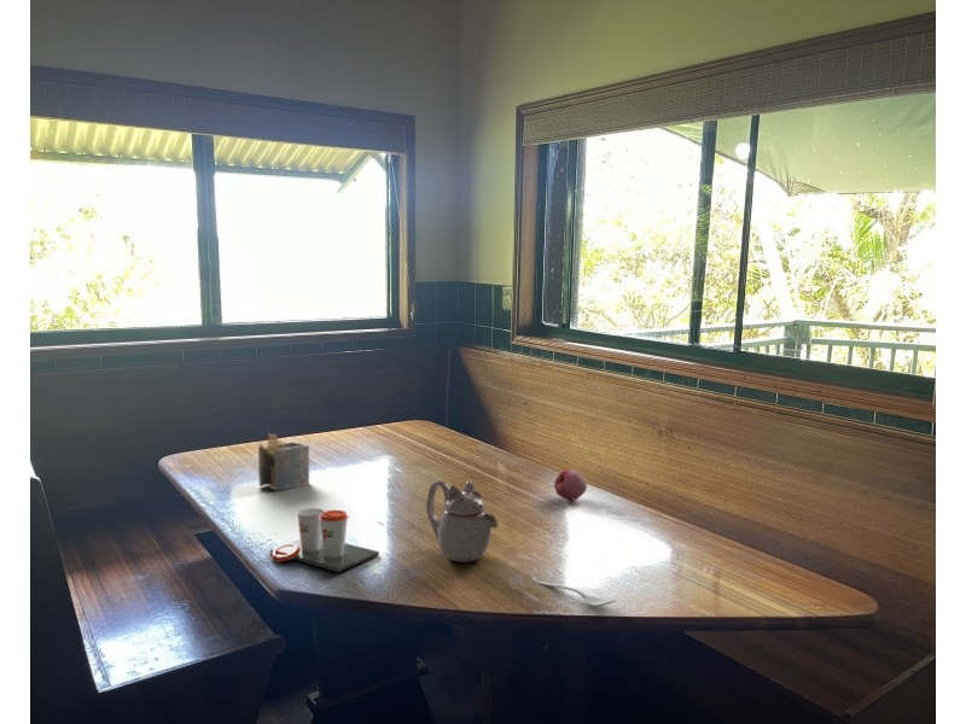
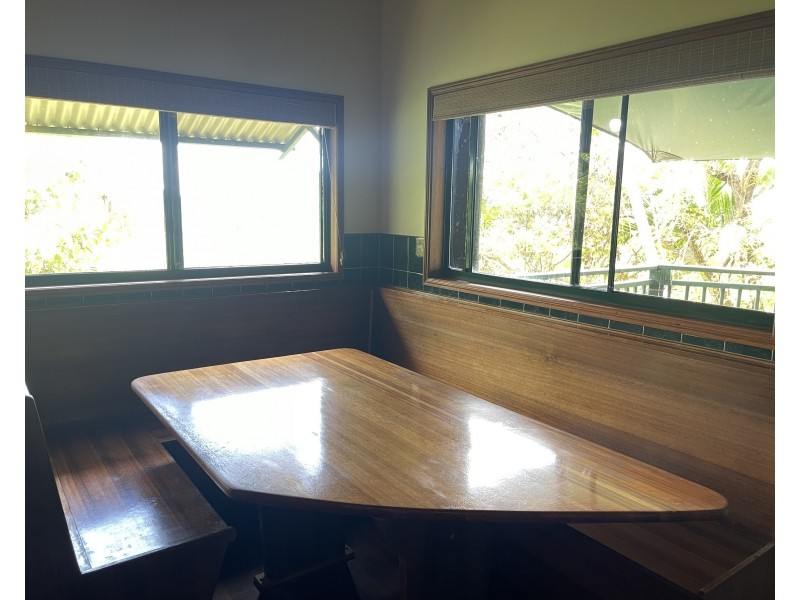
- napkin holder (284, 459)
- fruit (570, 484)
- cup (319, 533)
- teapot (460, 519)
- spoon (570, 589)
